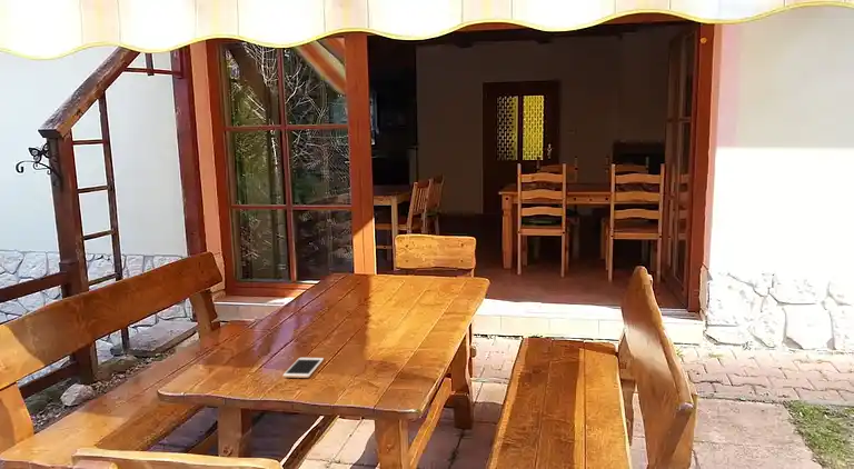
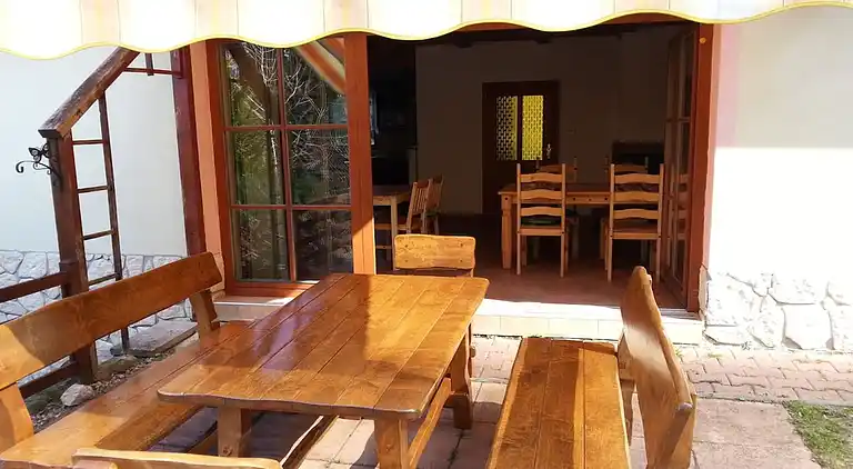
- cell phone (304, 367)
